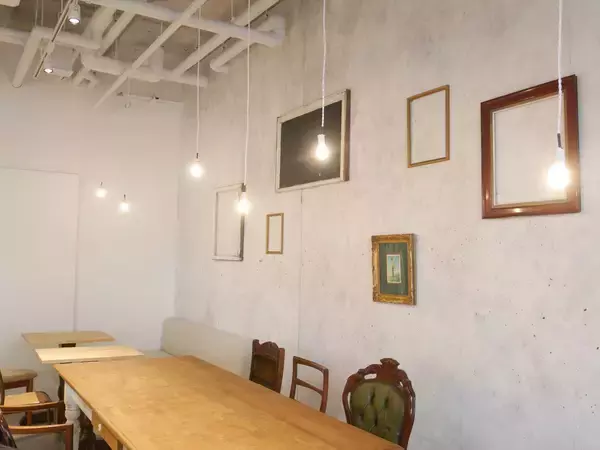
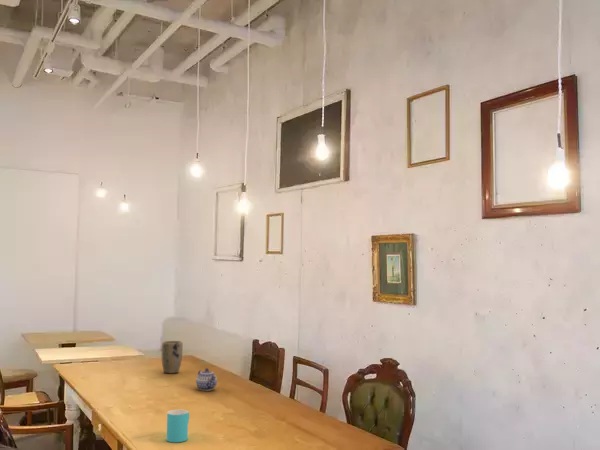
+ plant pot (171, 357)
+ teapot (206, 378)
+ cup (180, 424)
